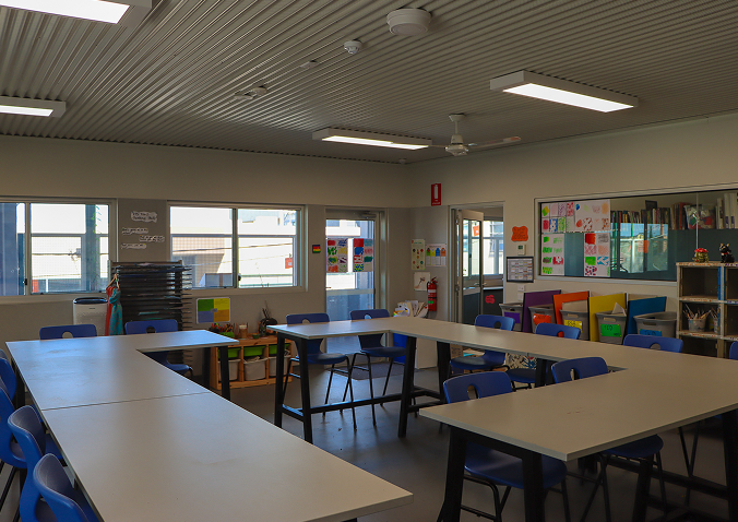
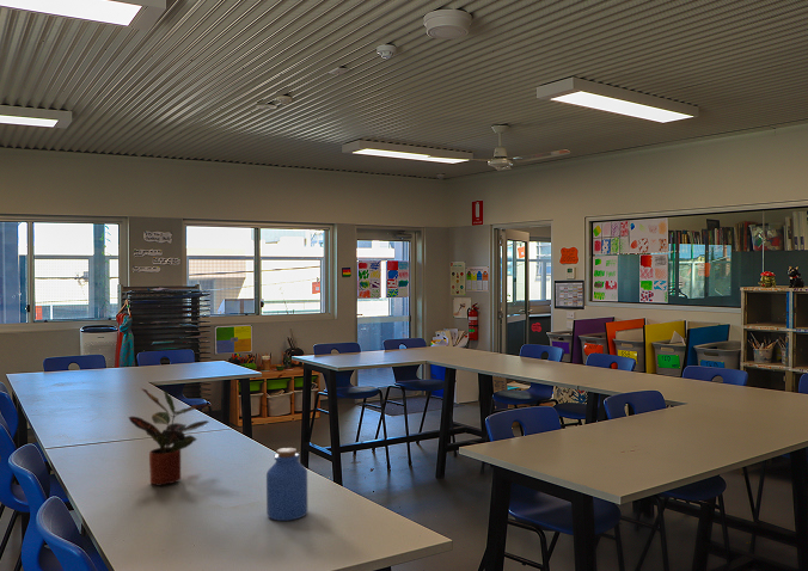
+ jar (287, 481)
+ potted plant (175, 434)
